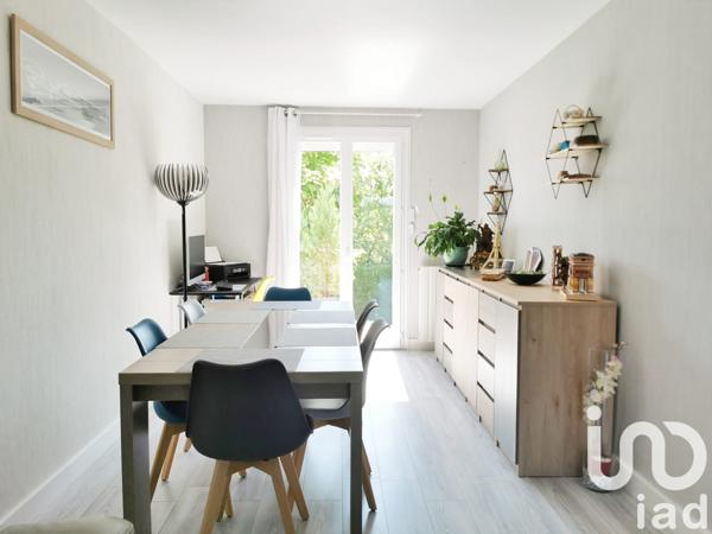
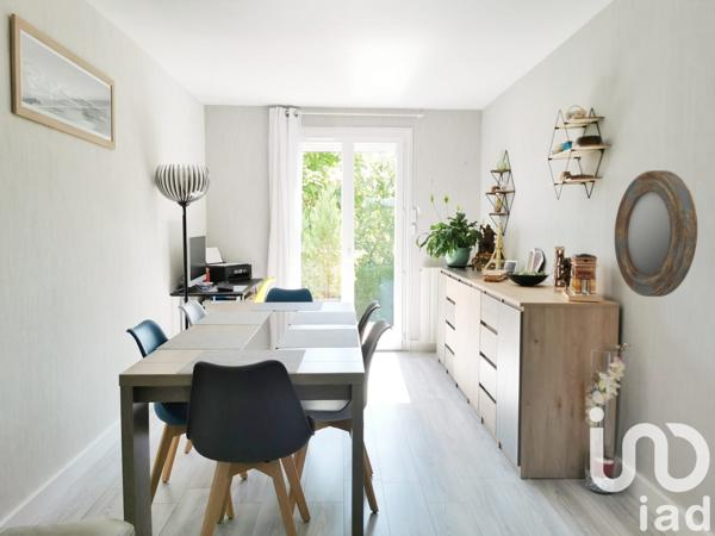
+ home mirror (651, 233)
